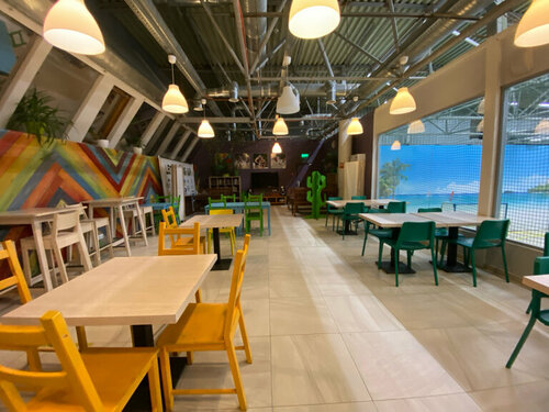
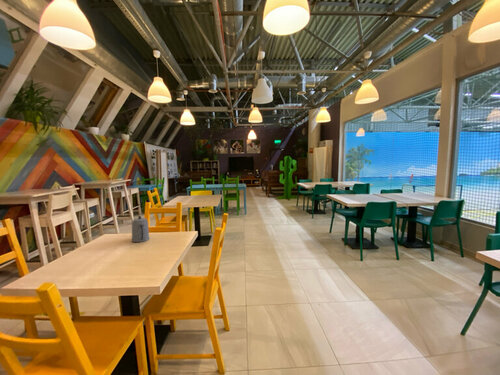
+ teapot (140, 227)
